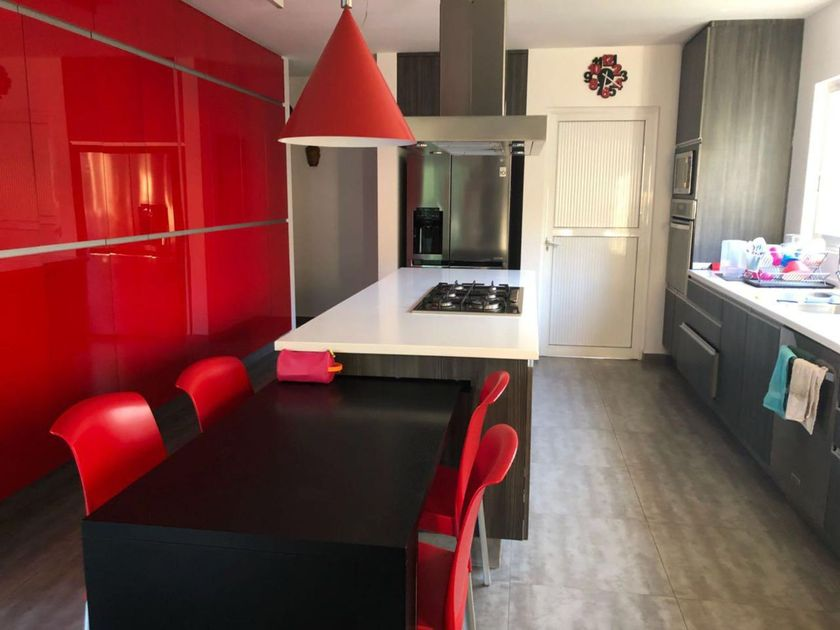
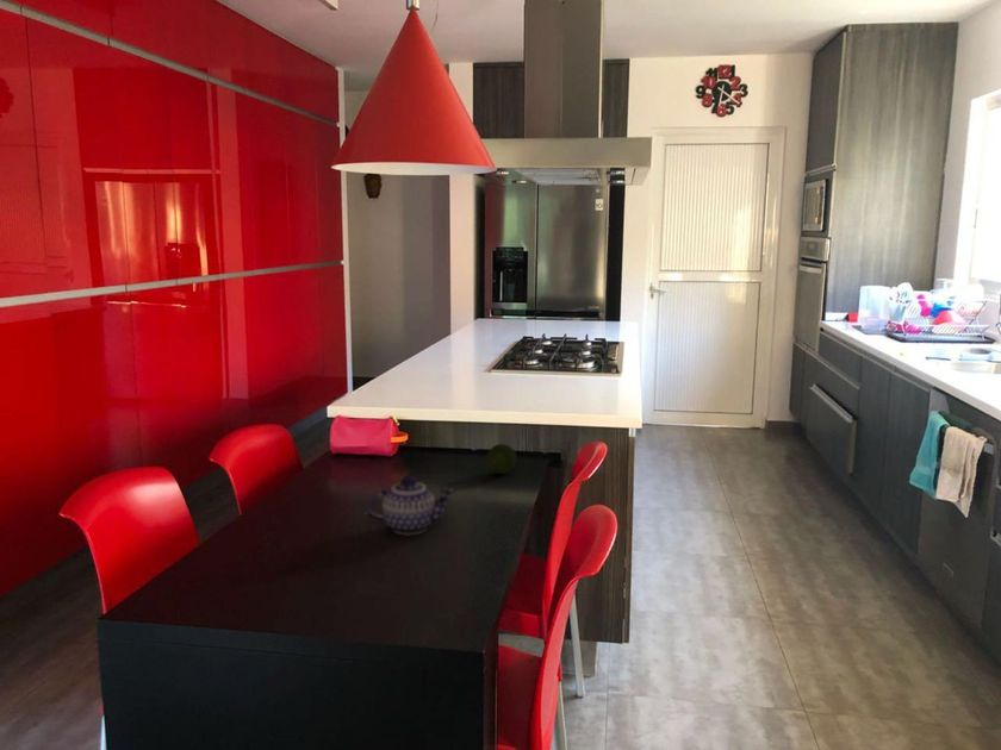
+ fruit (500, 458)
+ teapot (410, 502)
